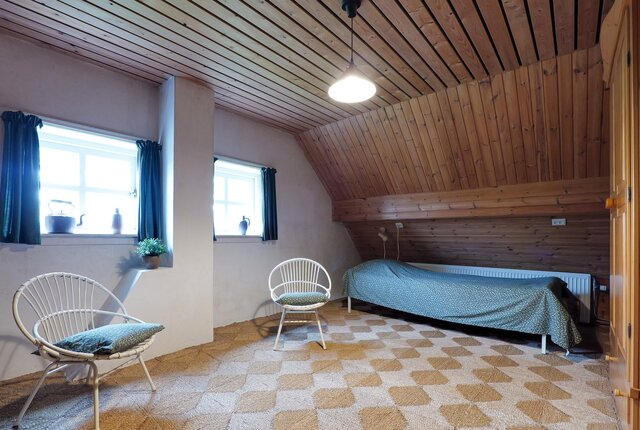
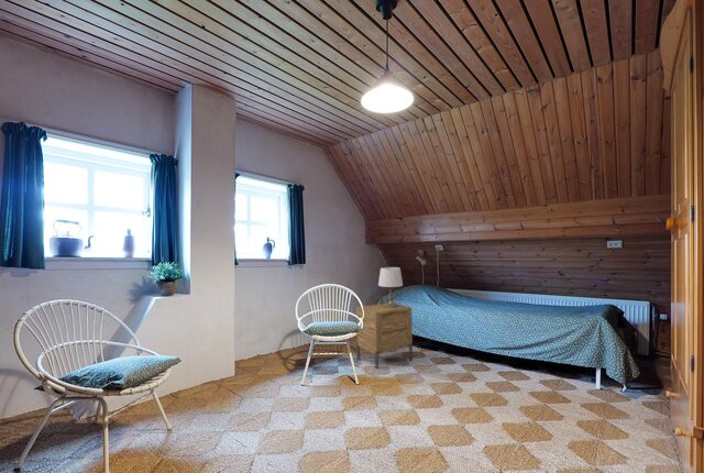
+ nightstand (384, 333)
+ table lamp (391, 286)
